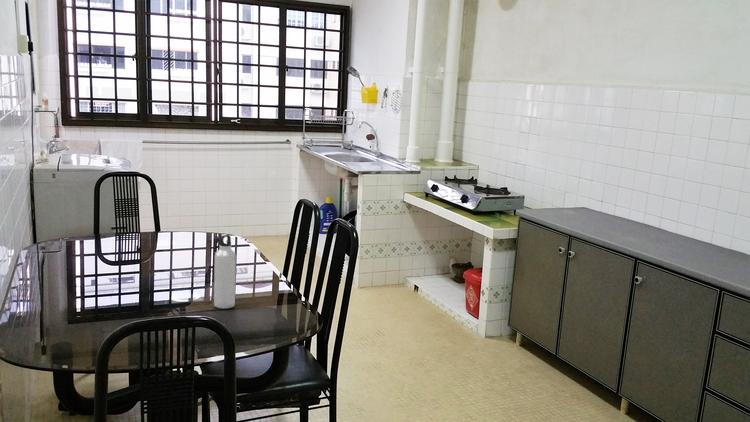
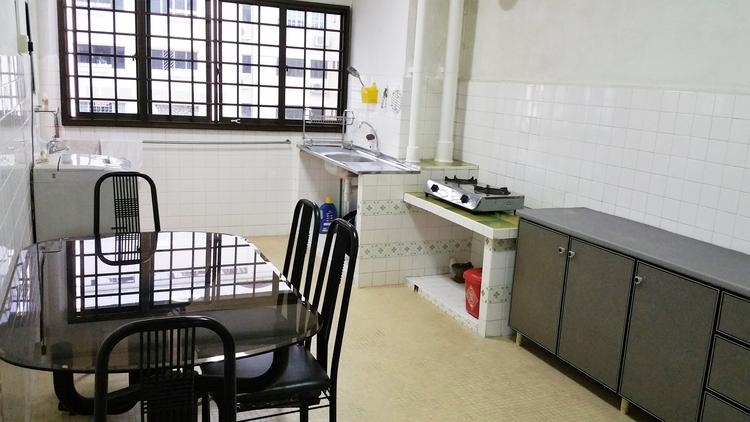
- water bottle (224, 270)
